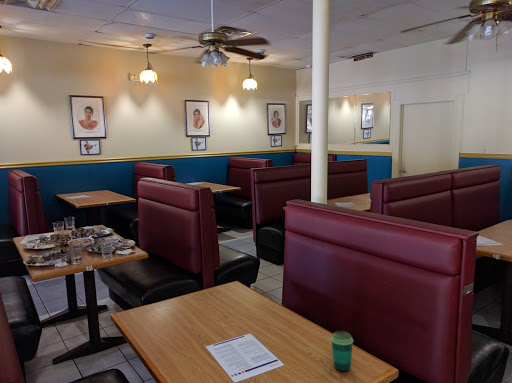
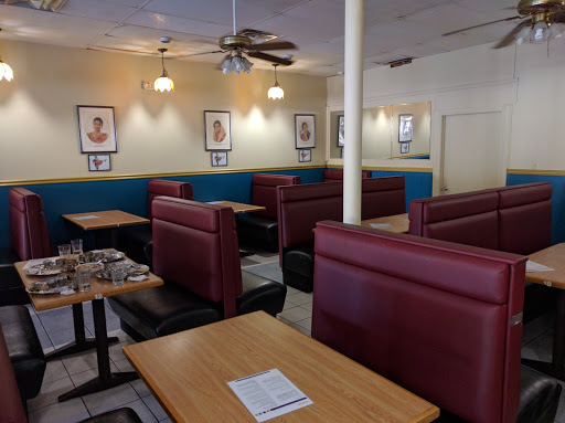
- cup (341, 350)
